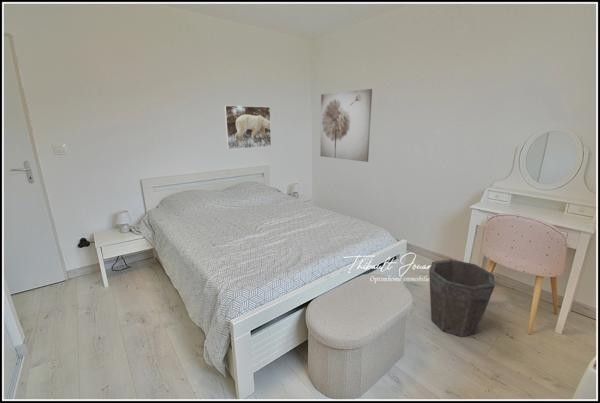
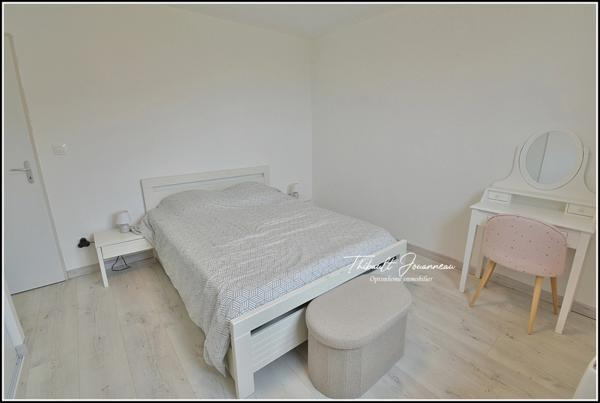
- wall art (343, 126)
- waste bin (457, 298)
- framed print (249, 127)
